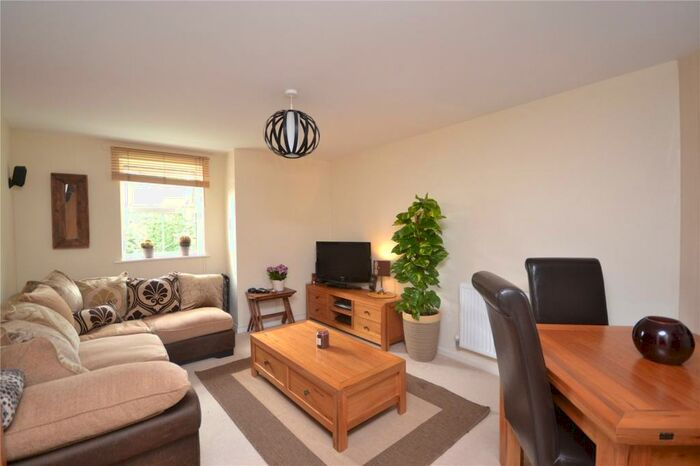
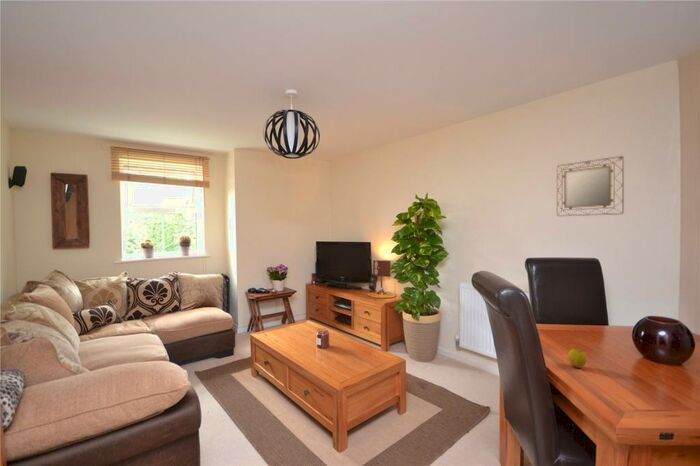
+ apple (577, 357)
+ home mirror (587, 187)
